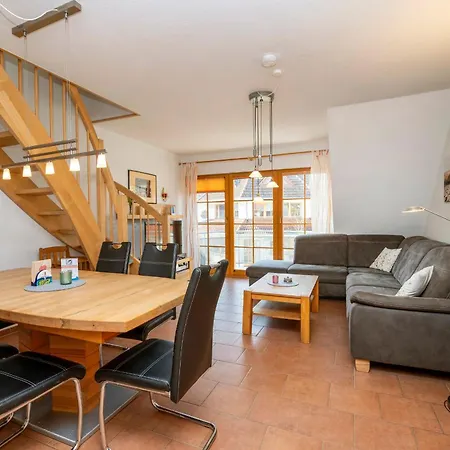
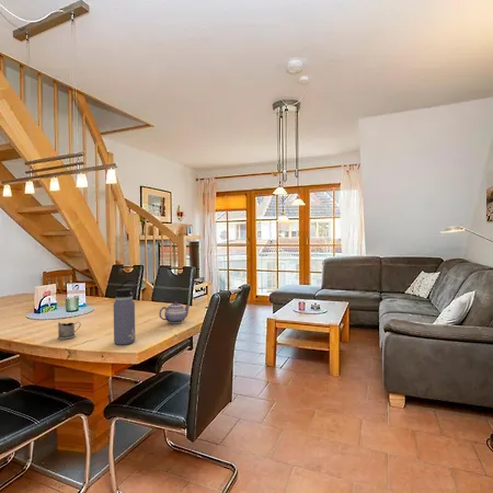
+ teapot (175, 311)
+ tea glass holder (69, 329)
+ water bottle (125, 311)
